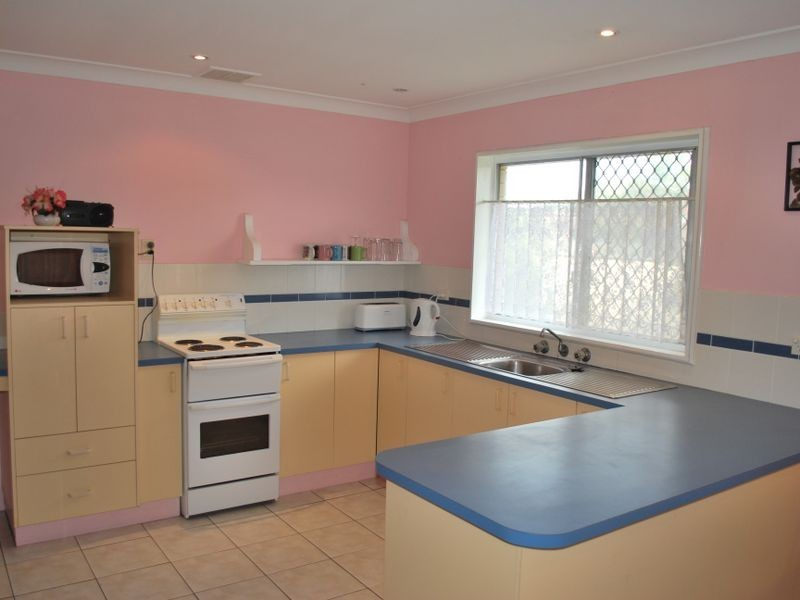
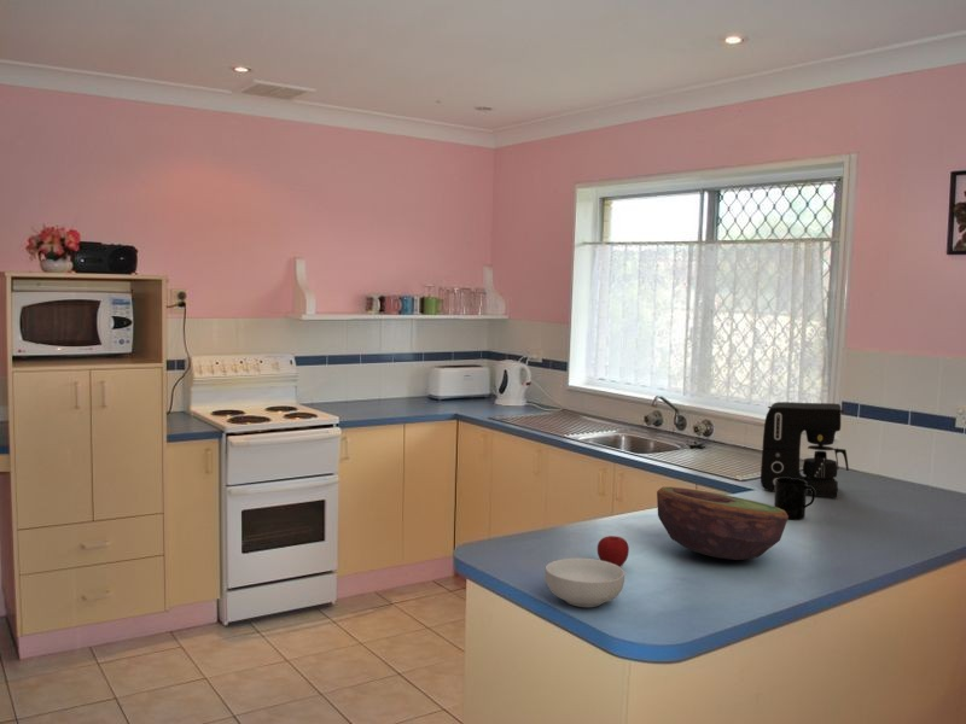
+ apple (612, 551)
+ coffee maker (808, 446)
+ bowl (720, 521)
+ cereal bowl (583, 584)
+ mug (795, 500)
